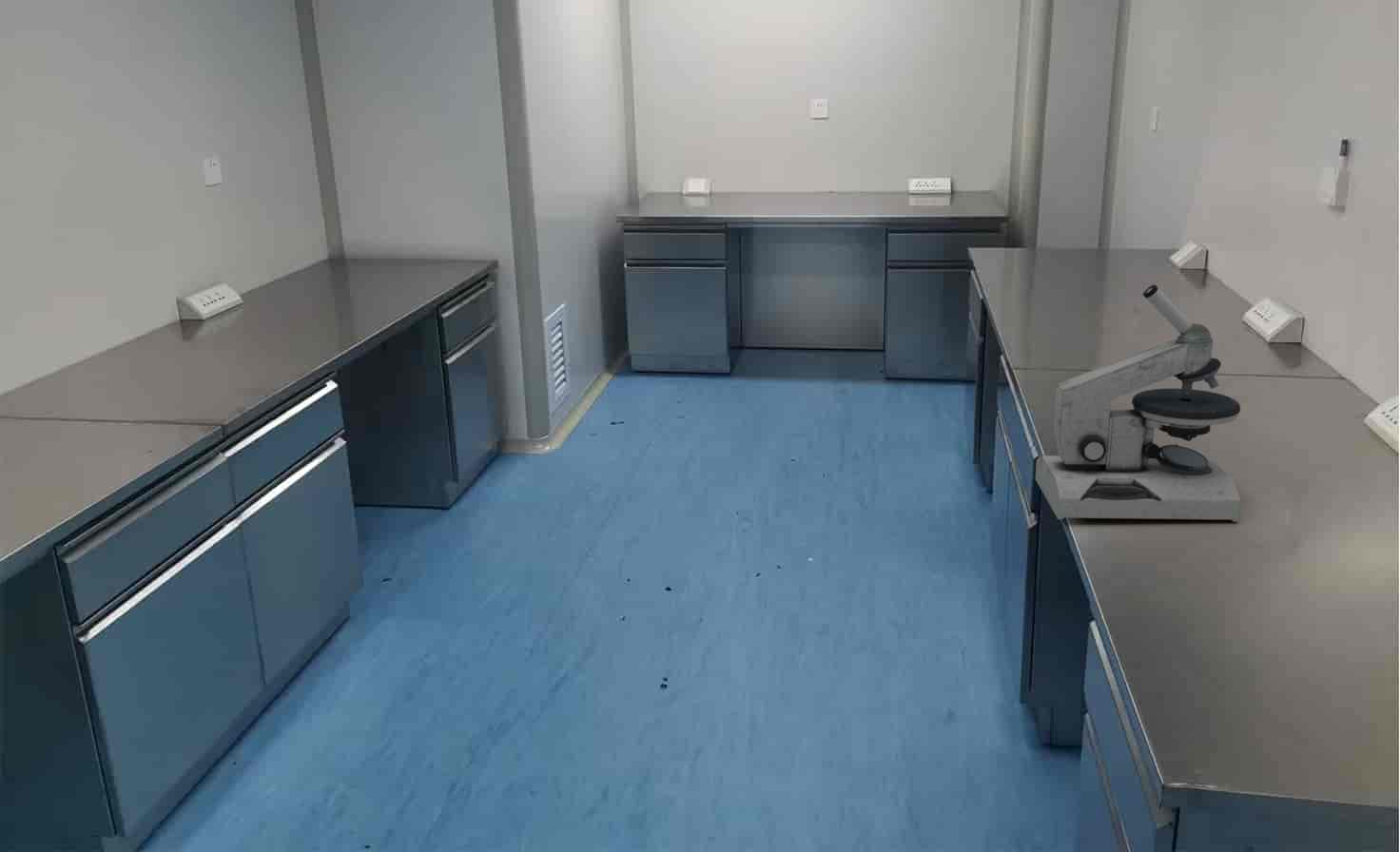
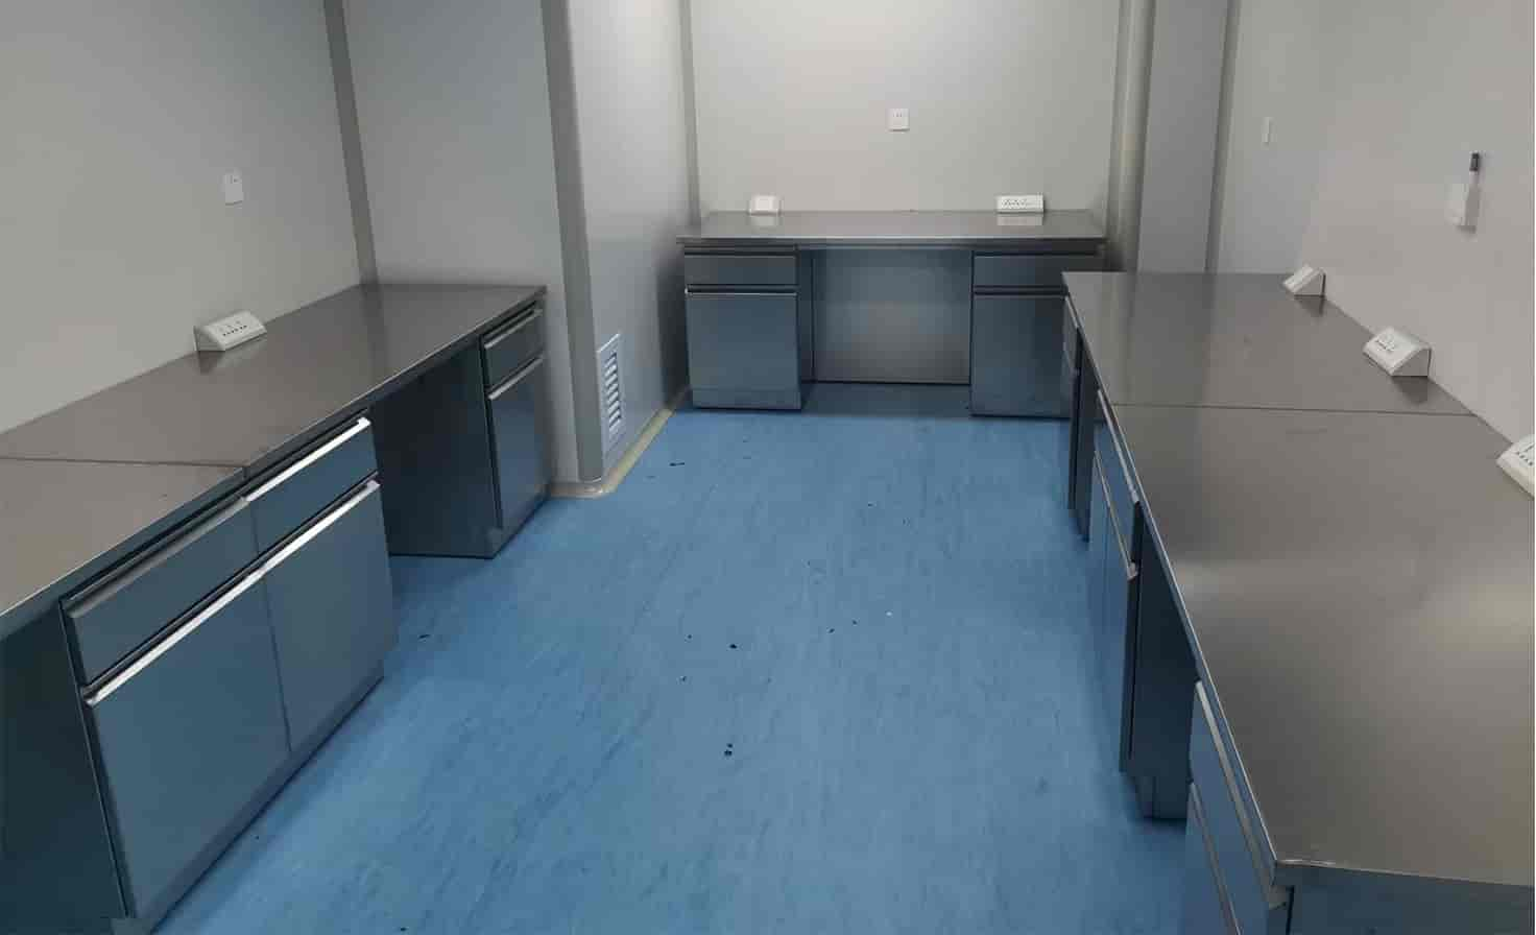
- microscope (1145, 395)
